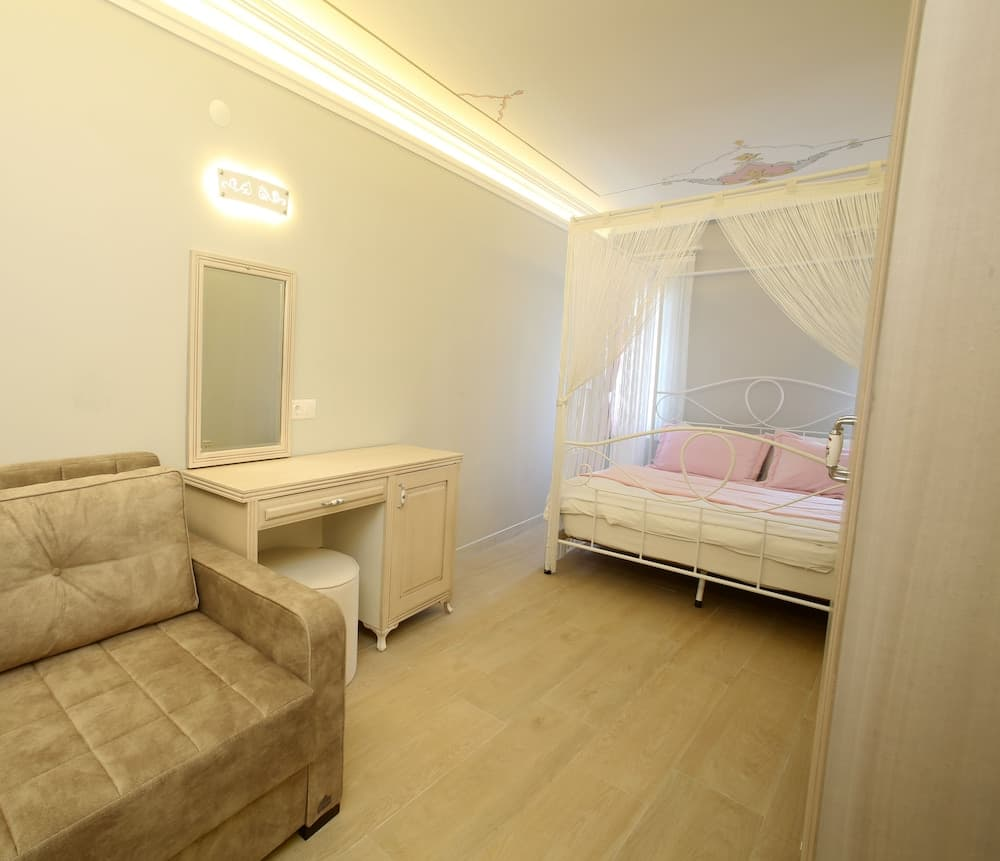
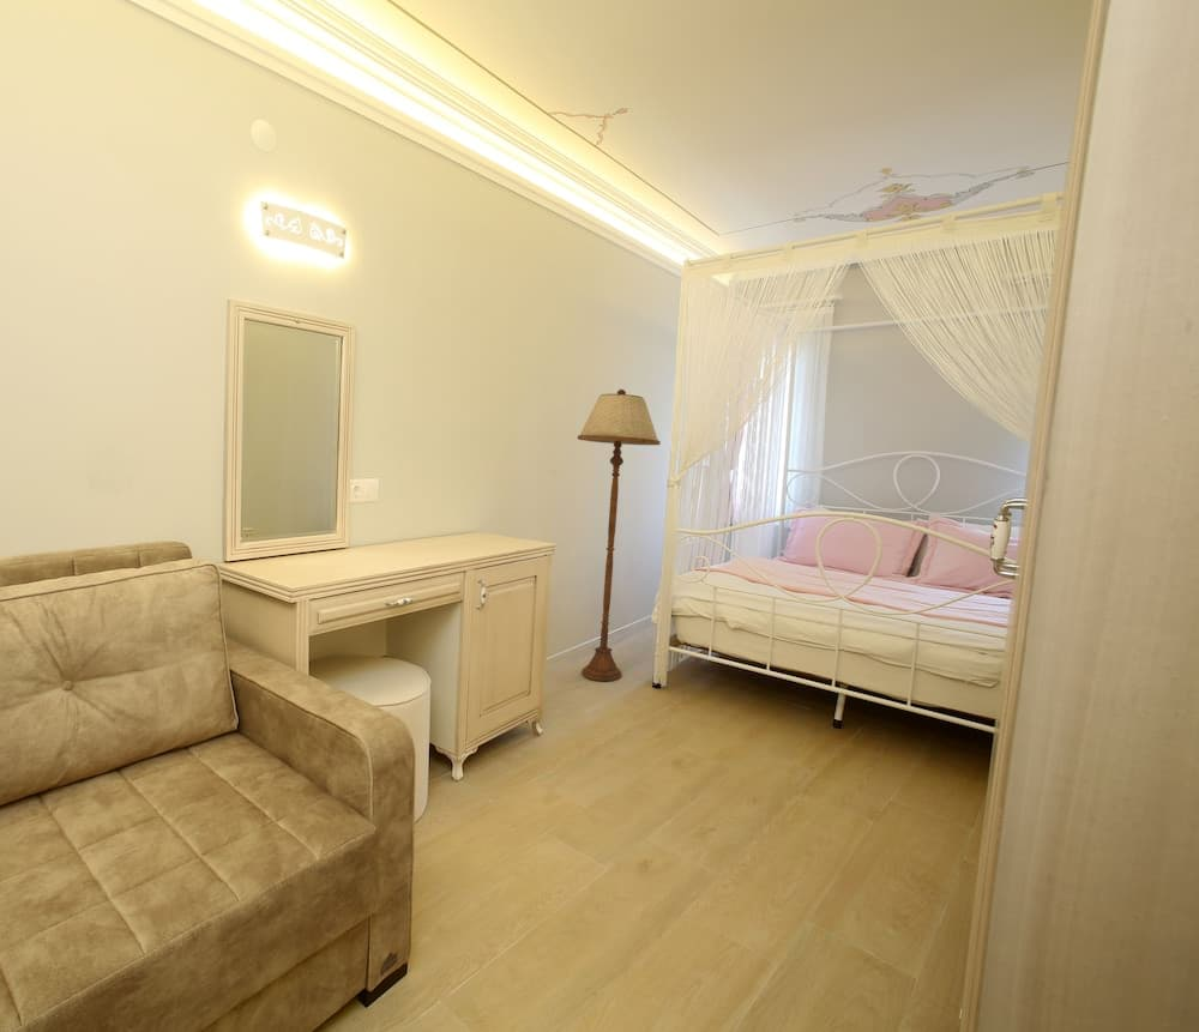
+ floor lamp (611, 533)
